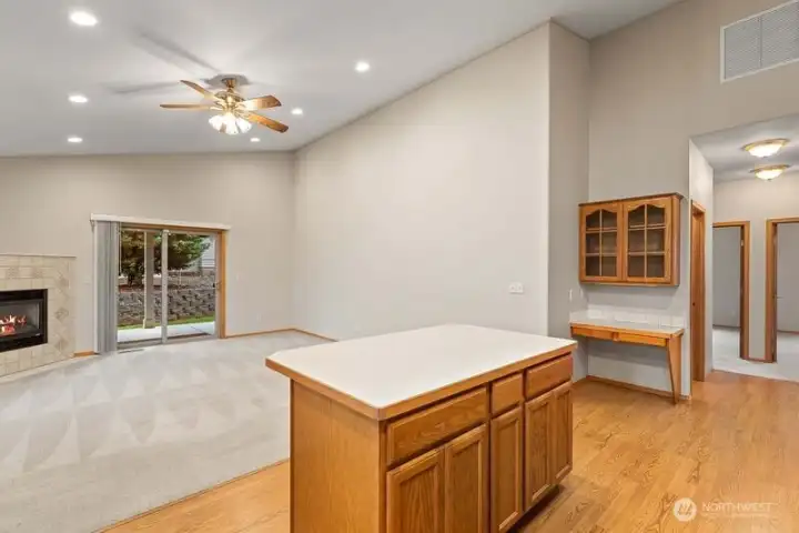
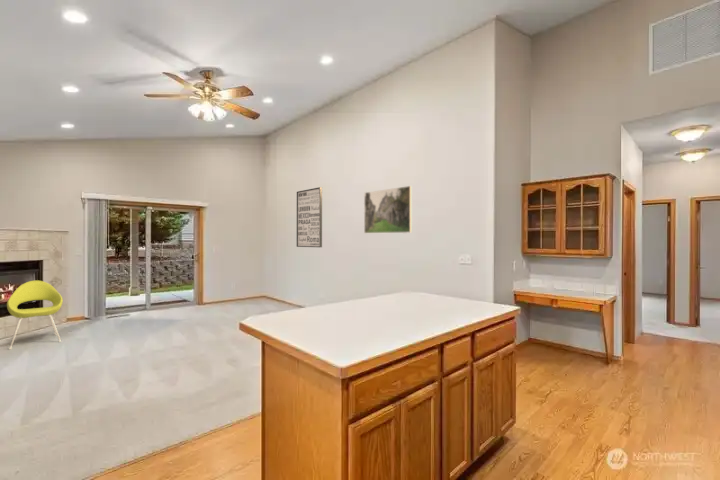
+ chair (35, 311)
+ wall art (308, 218)
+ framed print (386, 211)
